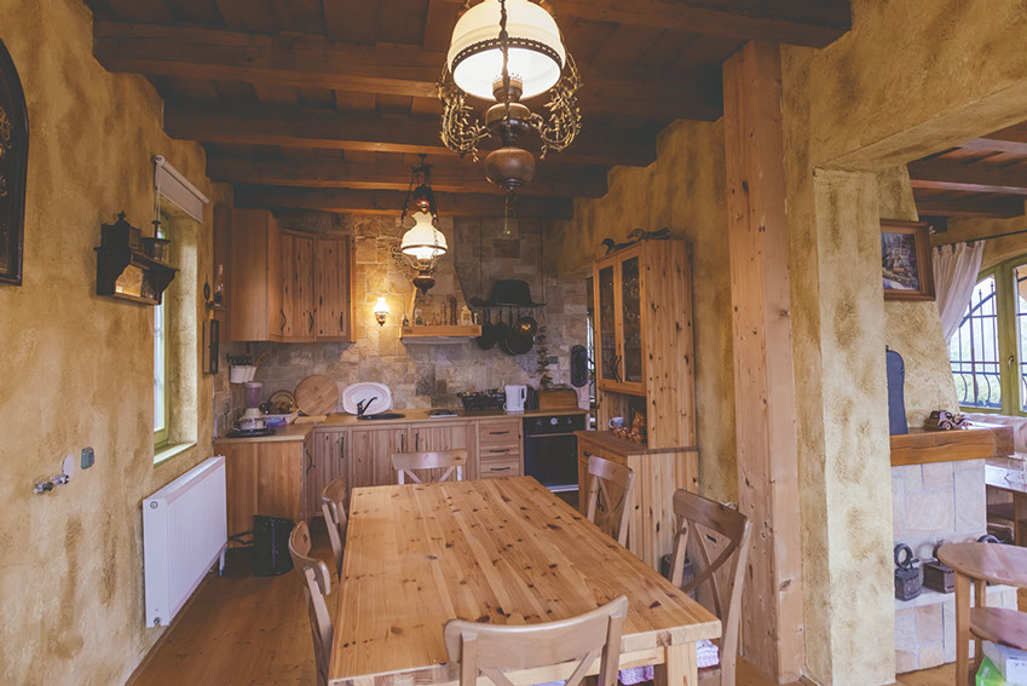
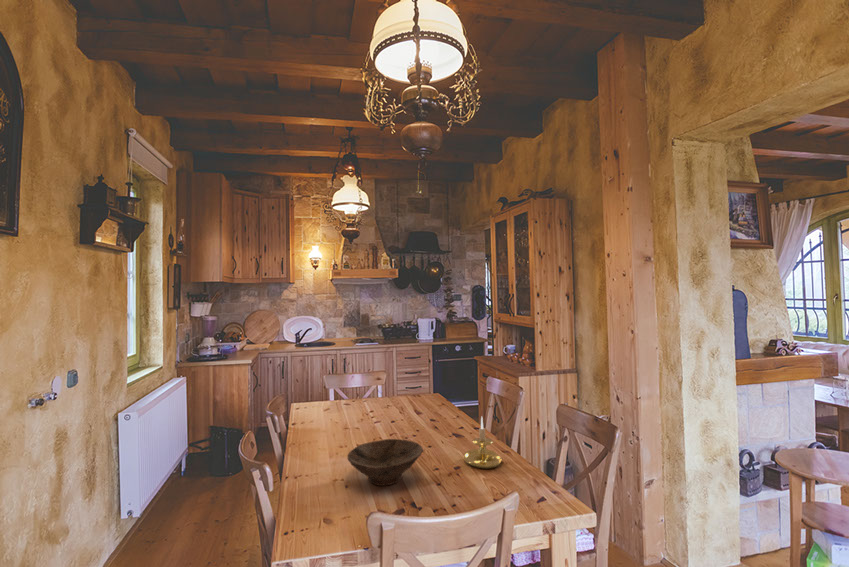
+ bowl (385, 464)
+ candle holder (483, 440)
